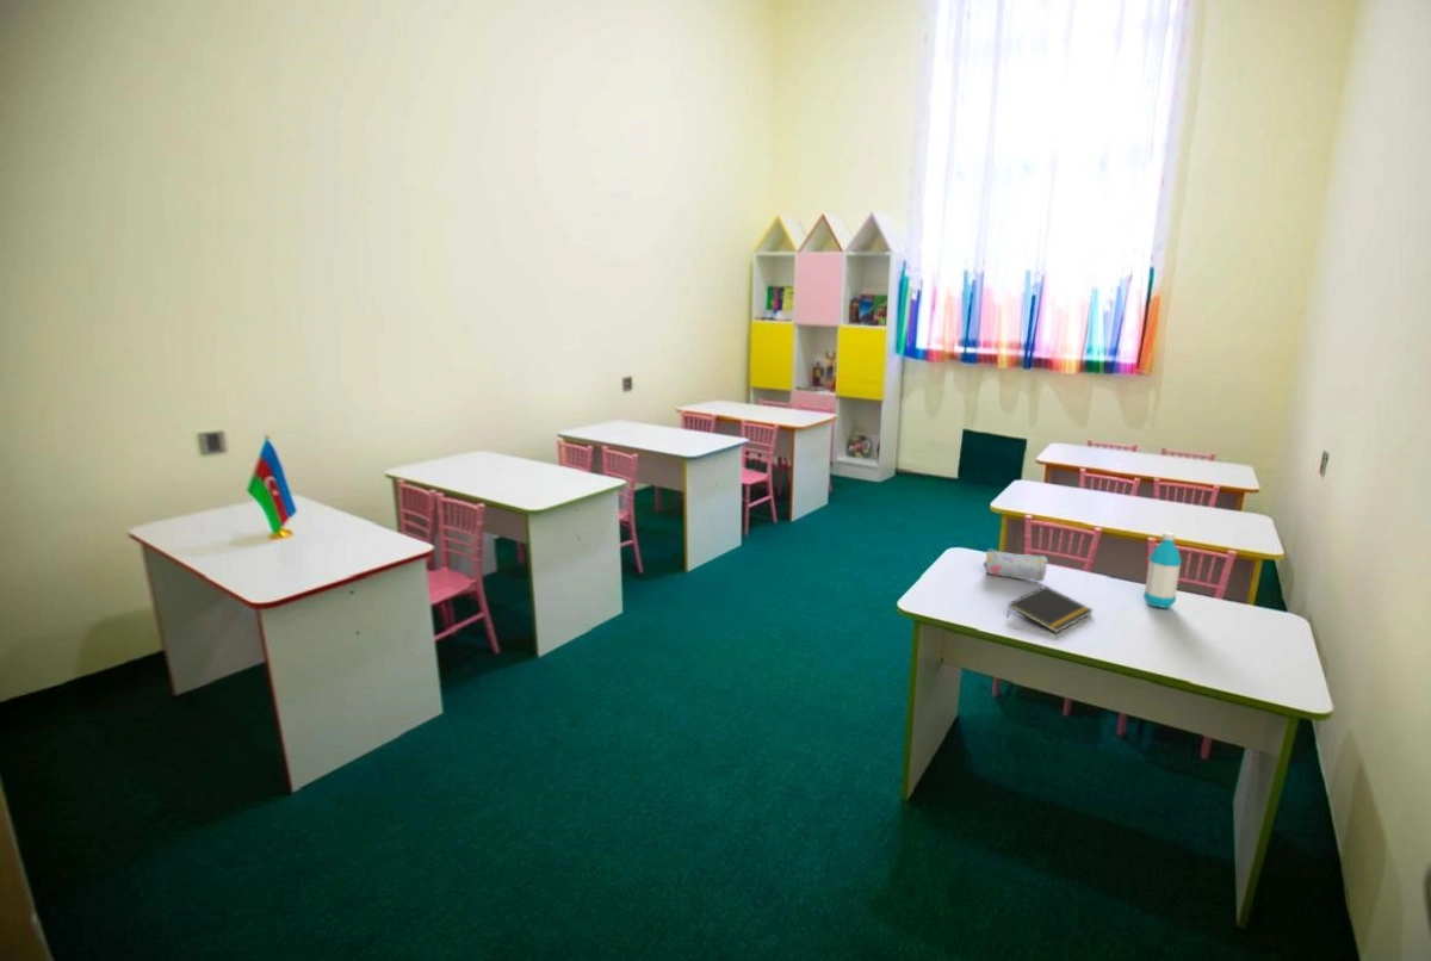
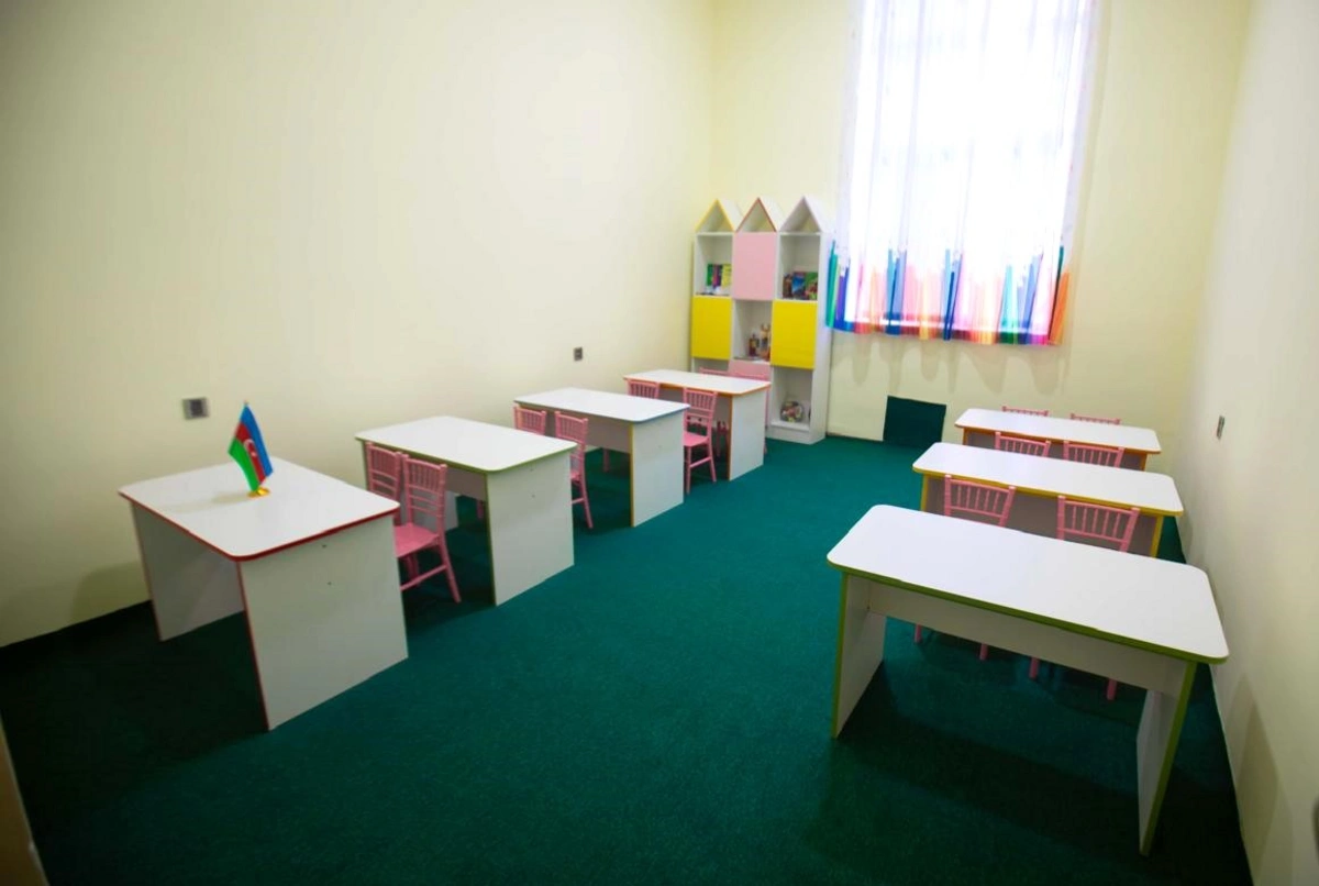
- notepad (1051, 608)
- pencil case (1015, 564)
- water bottle (1163, 569)
